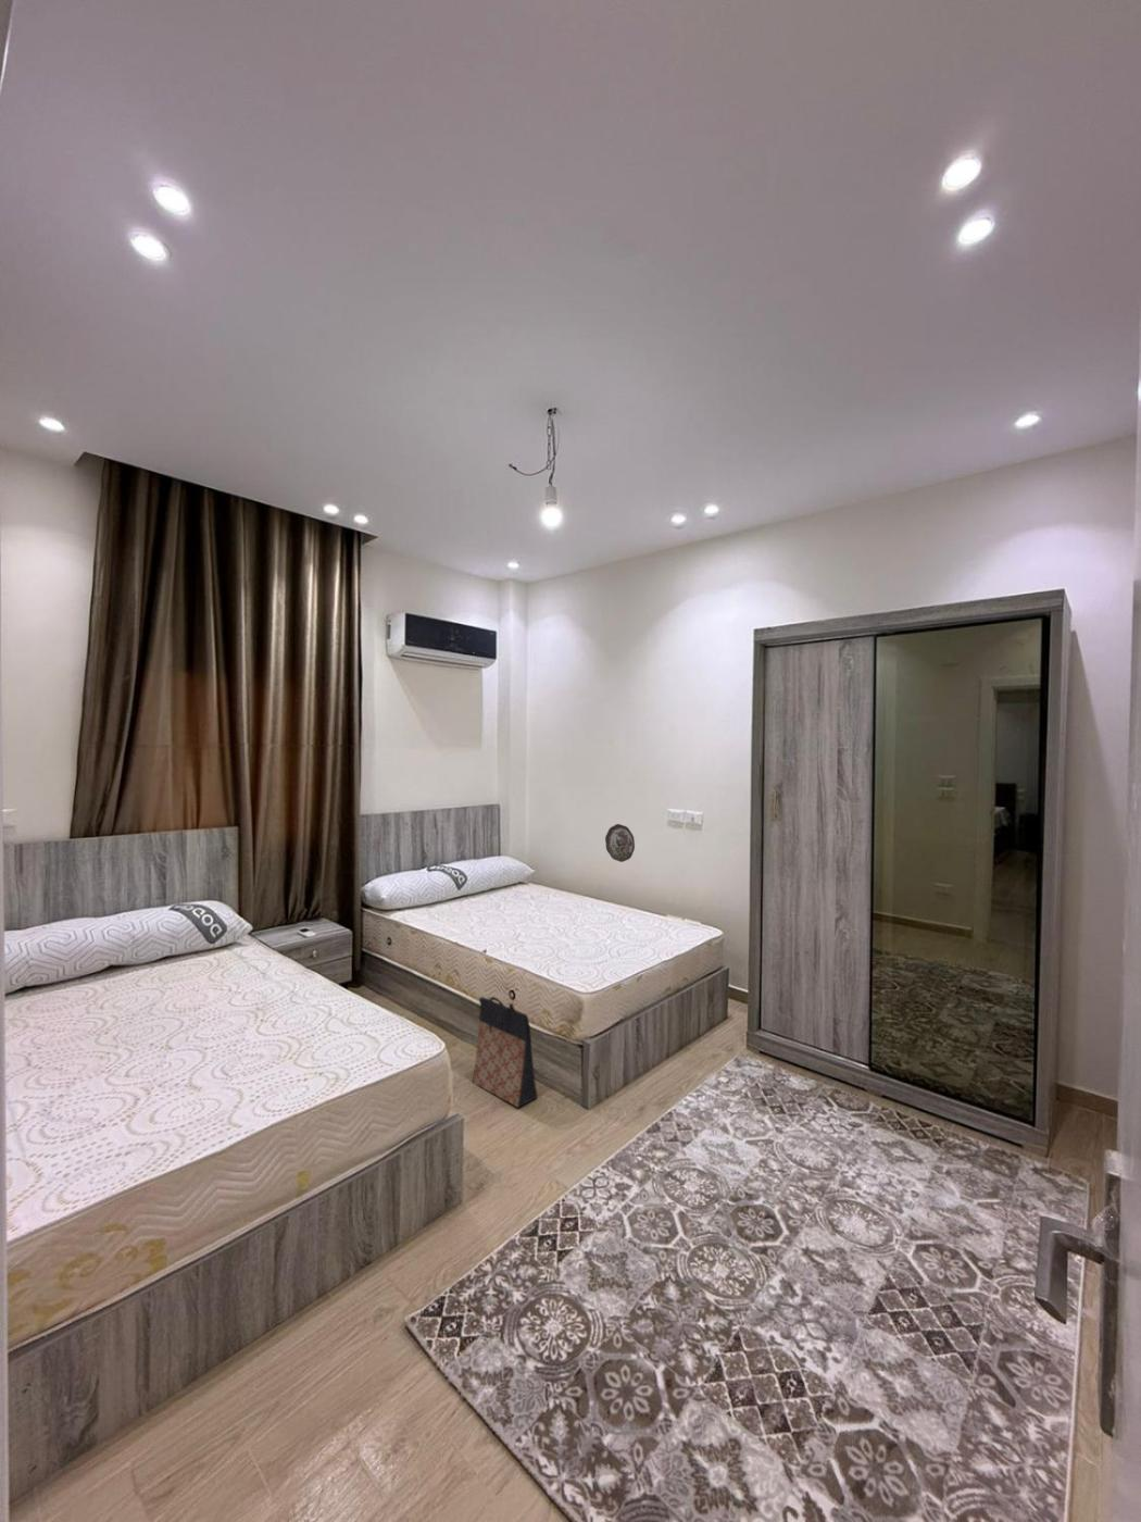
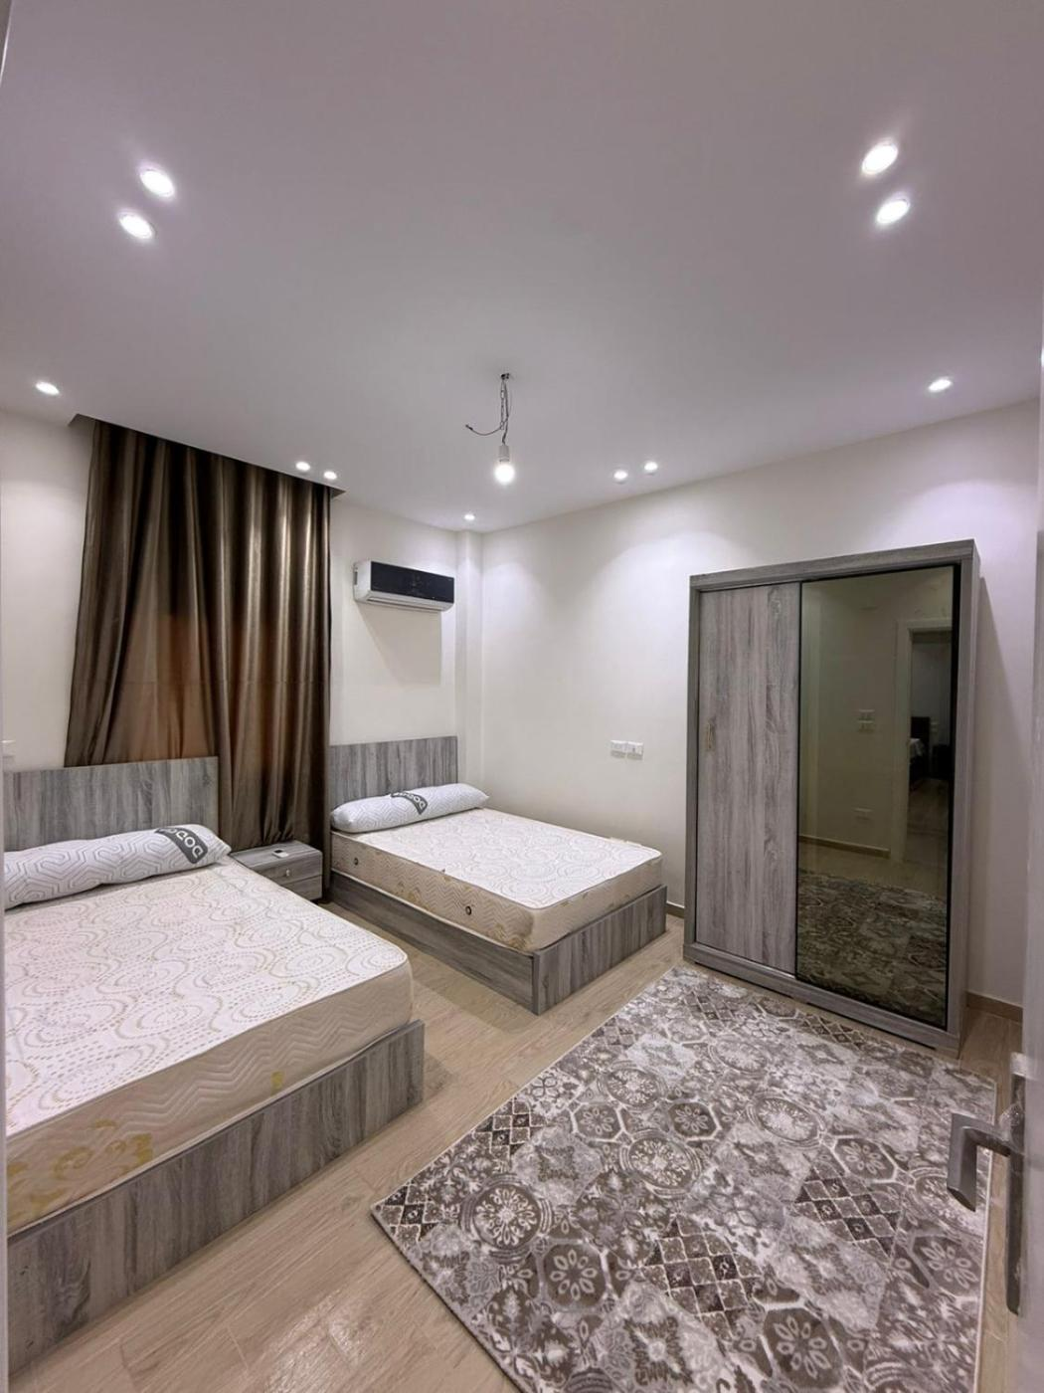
- decorative plate (621, 842)
- bag (502, 1044)
